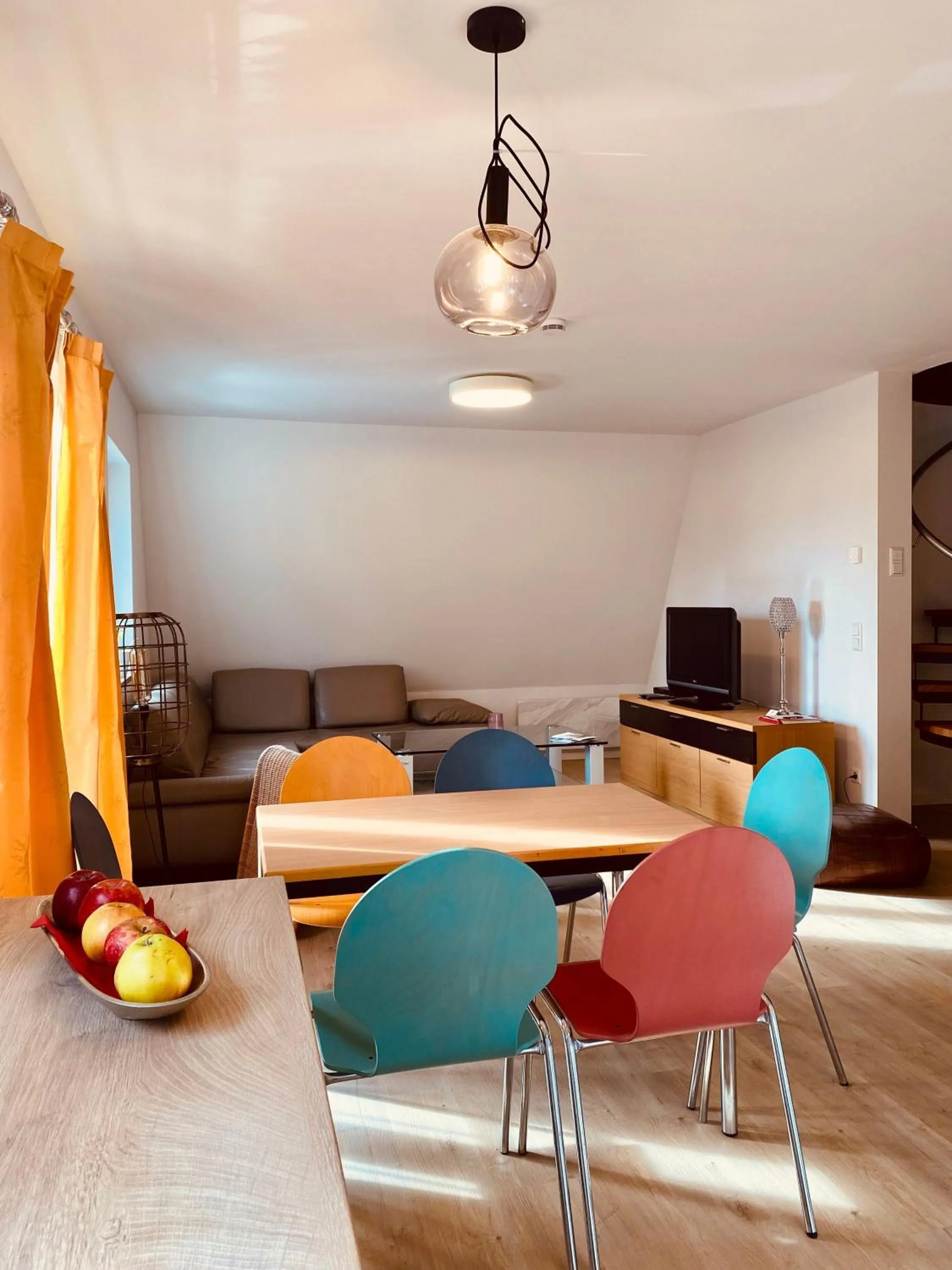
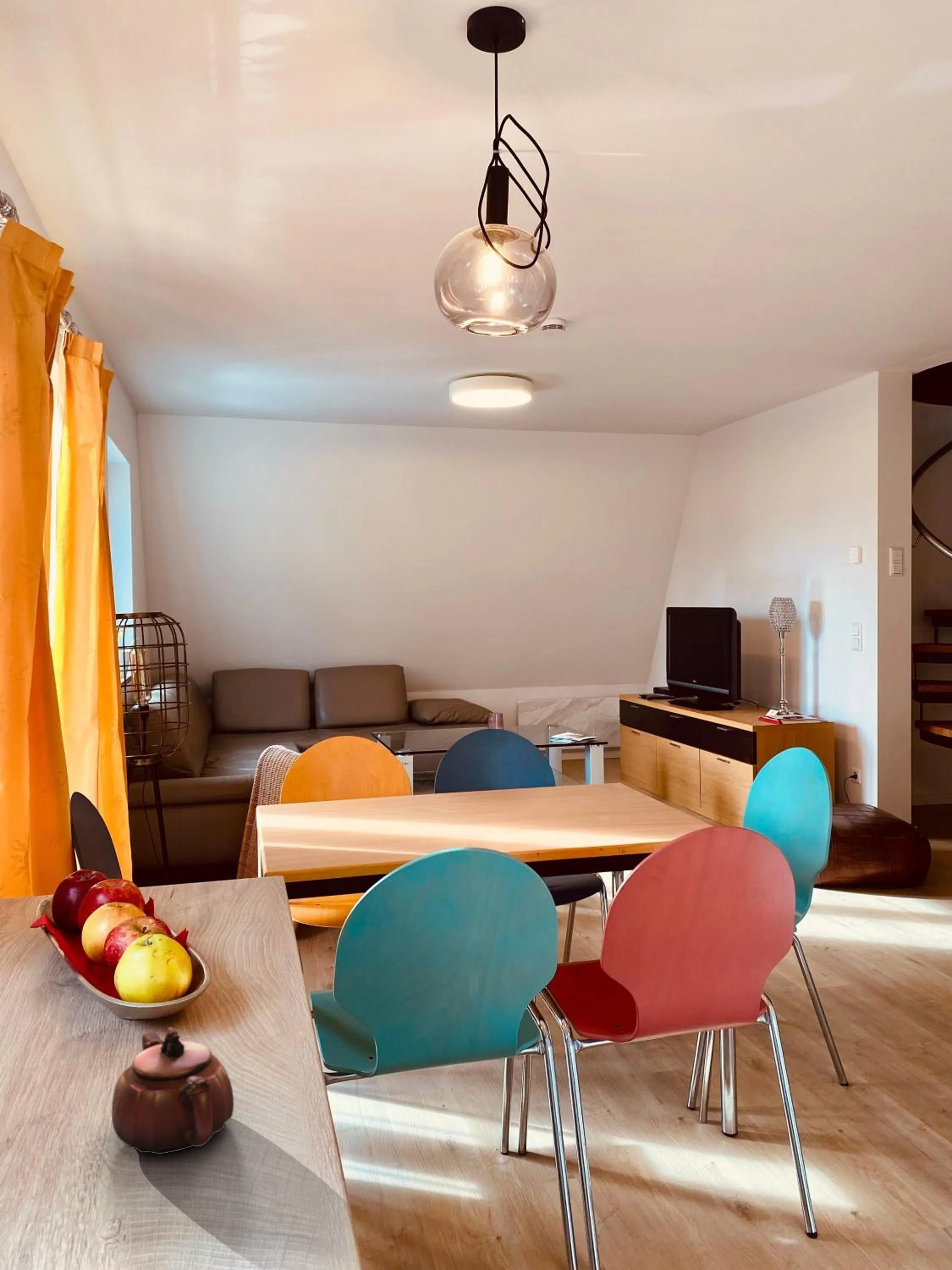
+ teapot (173, 1082)
